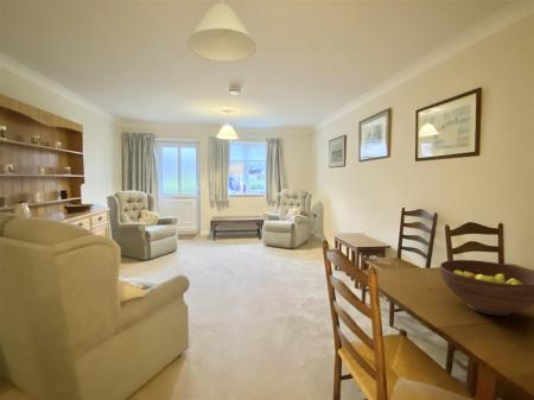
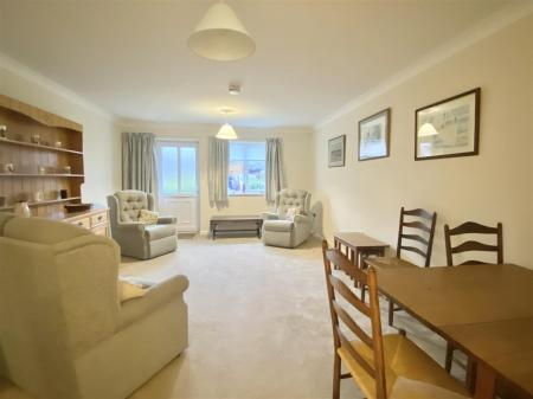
- fruit bowl (489, 290)
